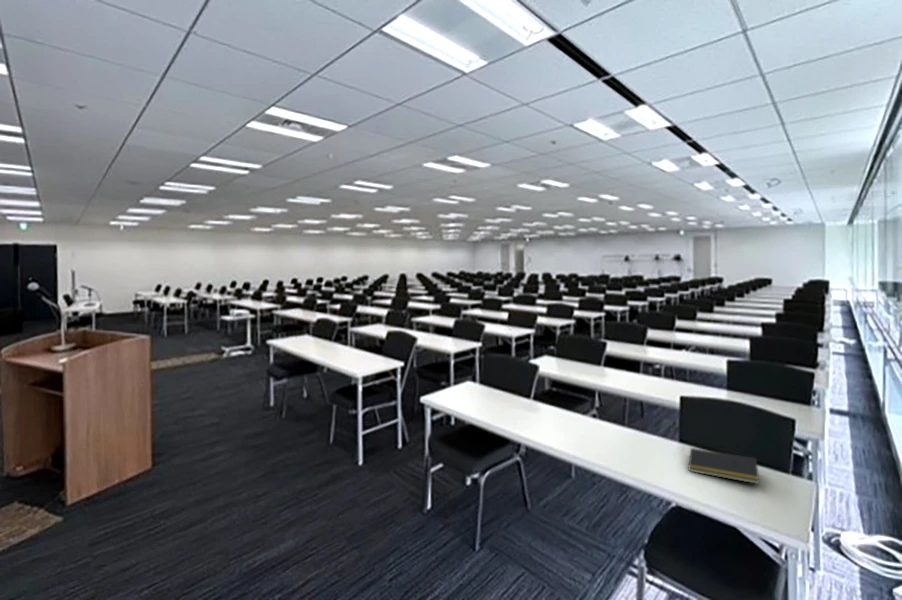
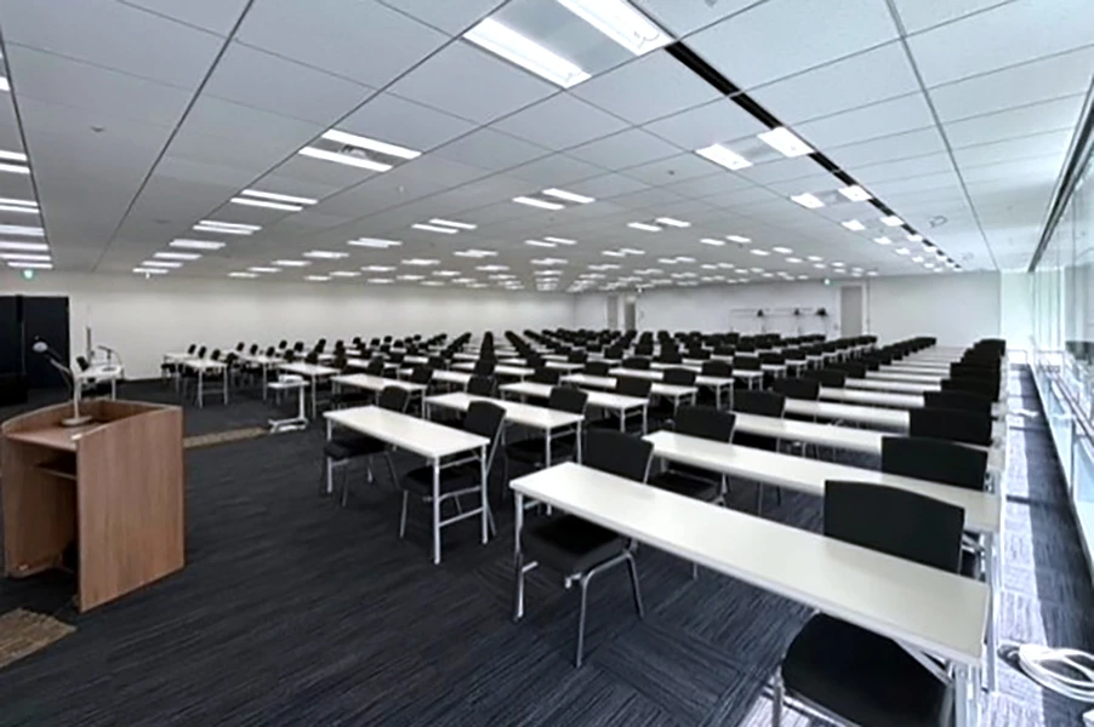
- notepad (722, 464)
